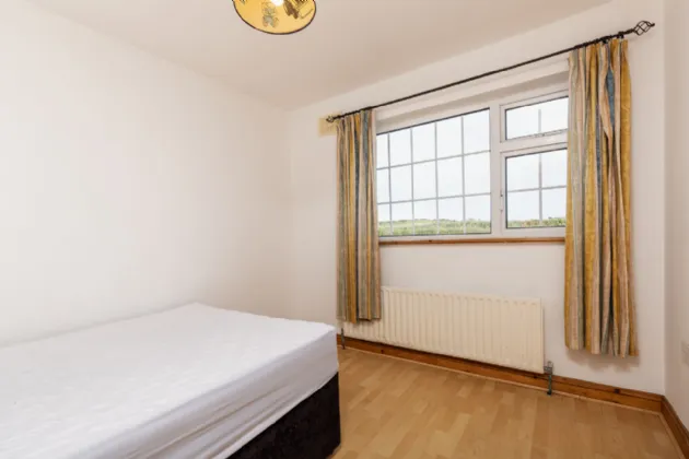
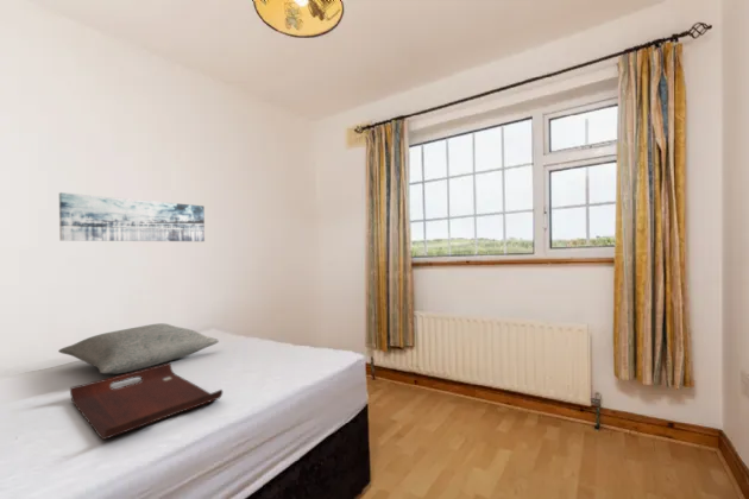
+ serving tray (145, 394)
+ wall art (141, 220)
+ pillow (143, 346)
